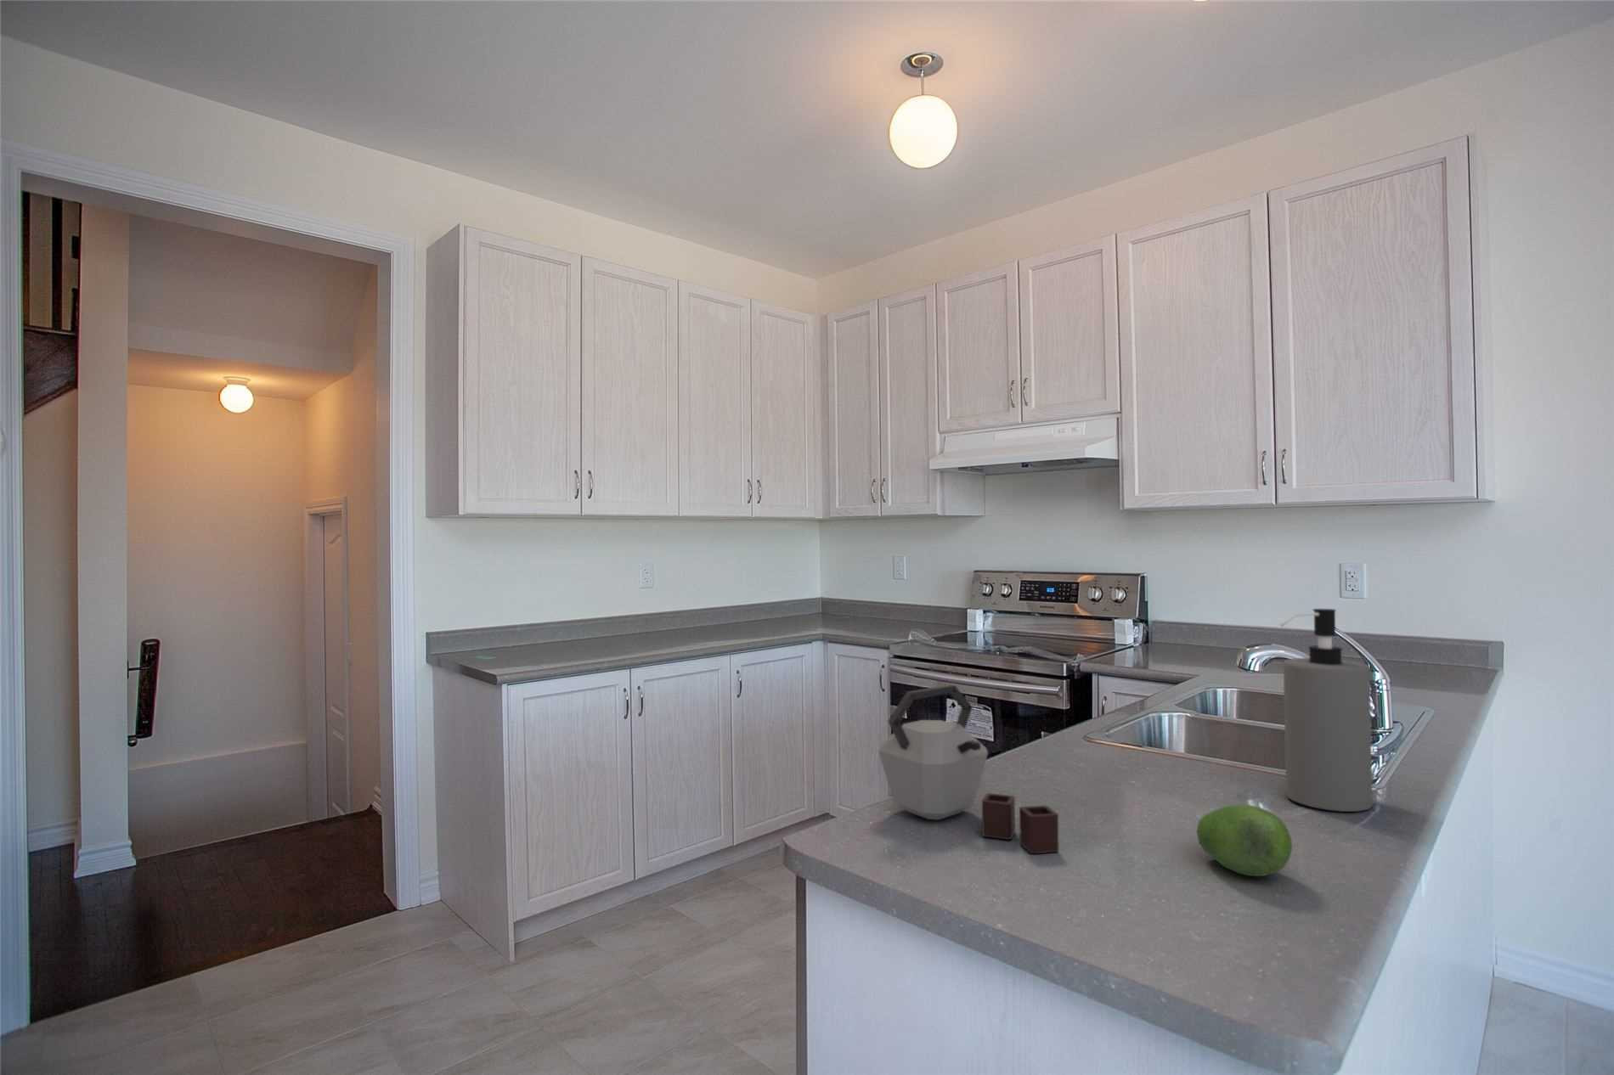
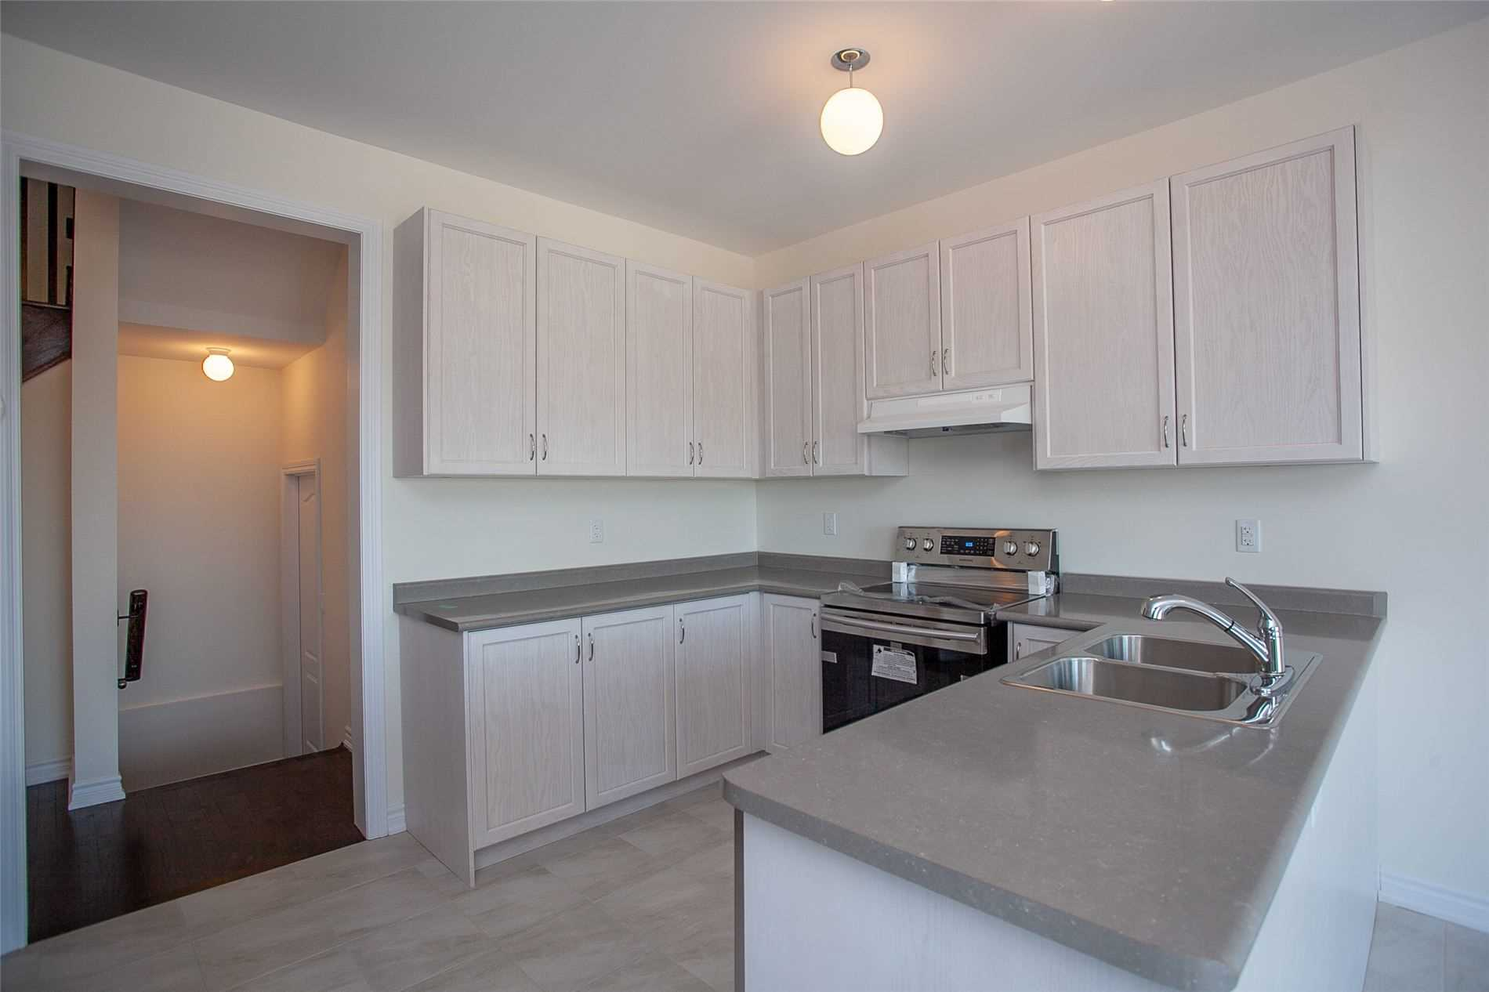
- fruit (1240, 837)
- soap dispenser (1320, 704)
- kettle (970, 759)
